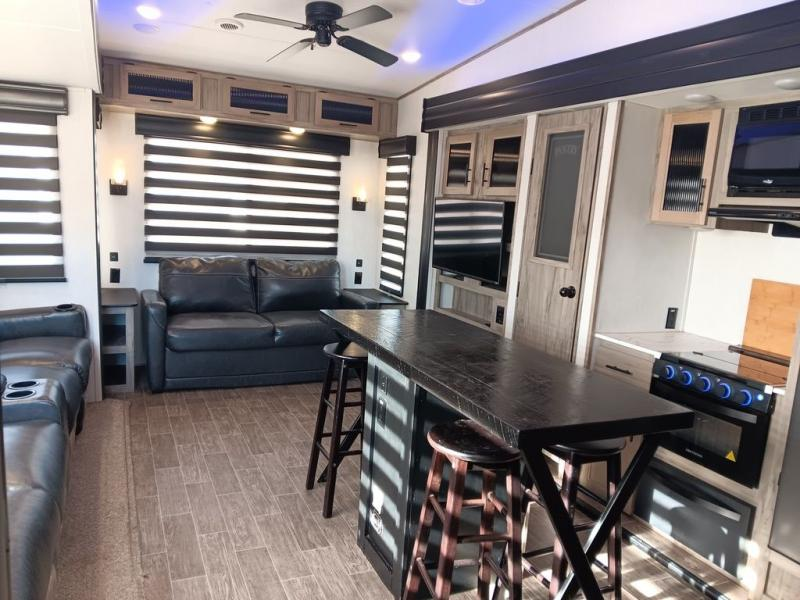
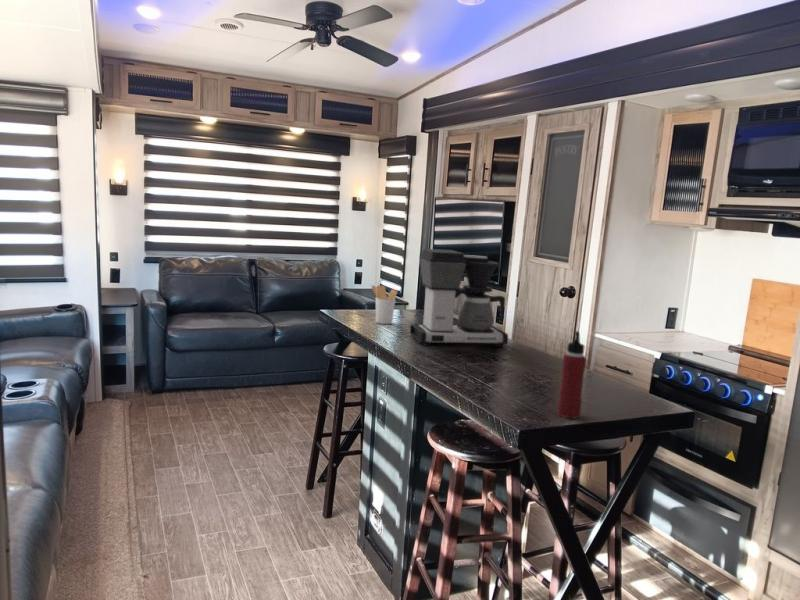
+ utensil holder (382, 303)
+ coffee maker (465, 298)
+ water bottle (572, 374)
